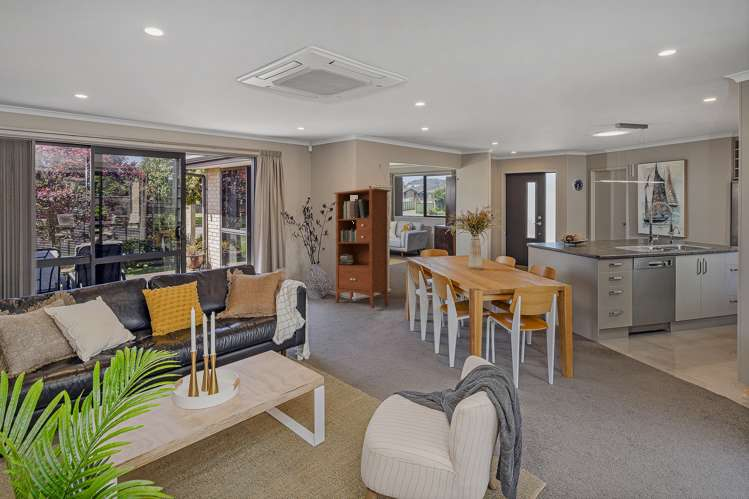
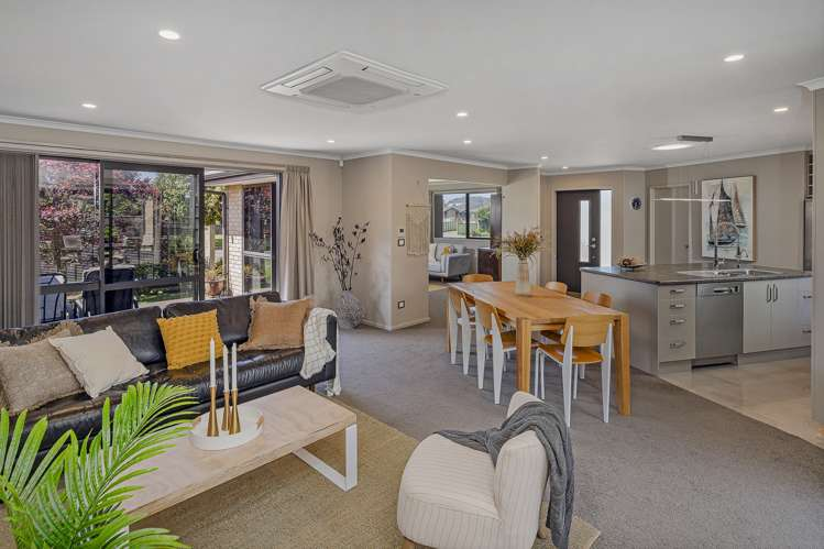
- bookcase (360, 248)
